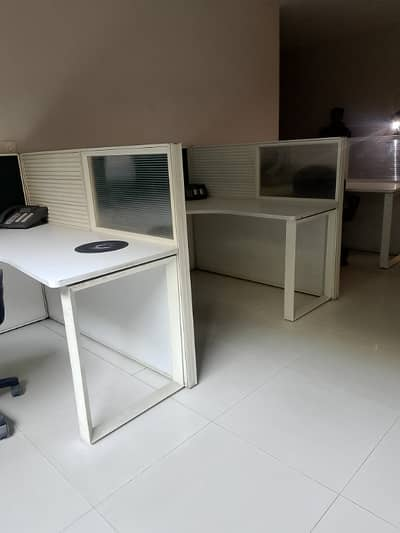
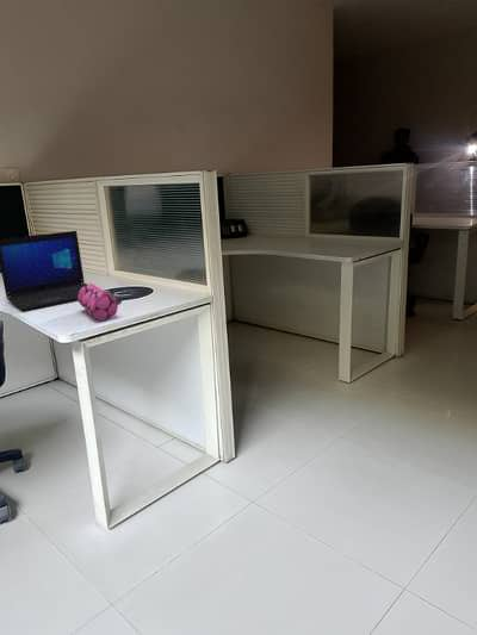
+ laptop (51, 267)
+ pencil case (97, 299)
